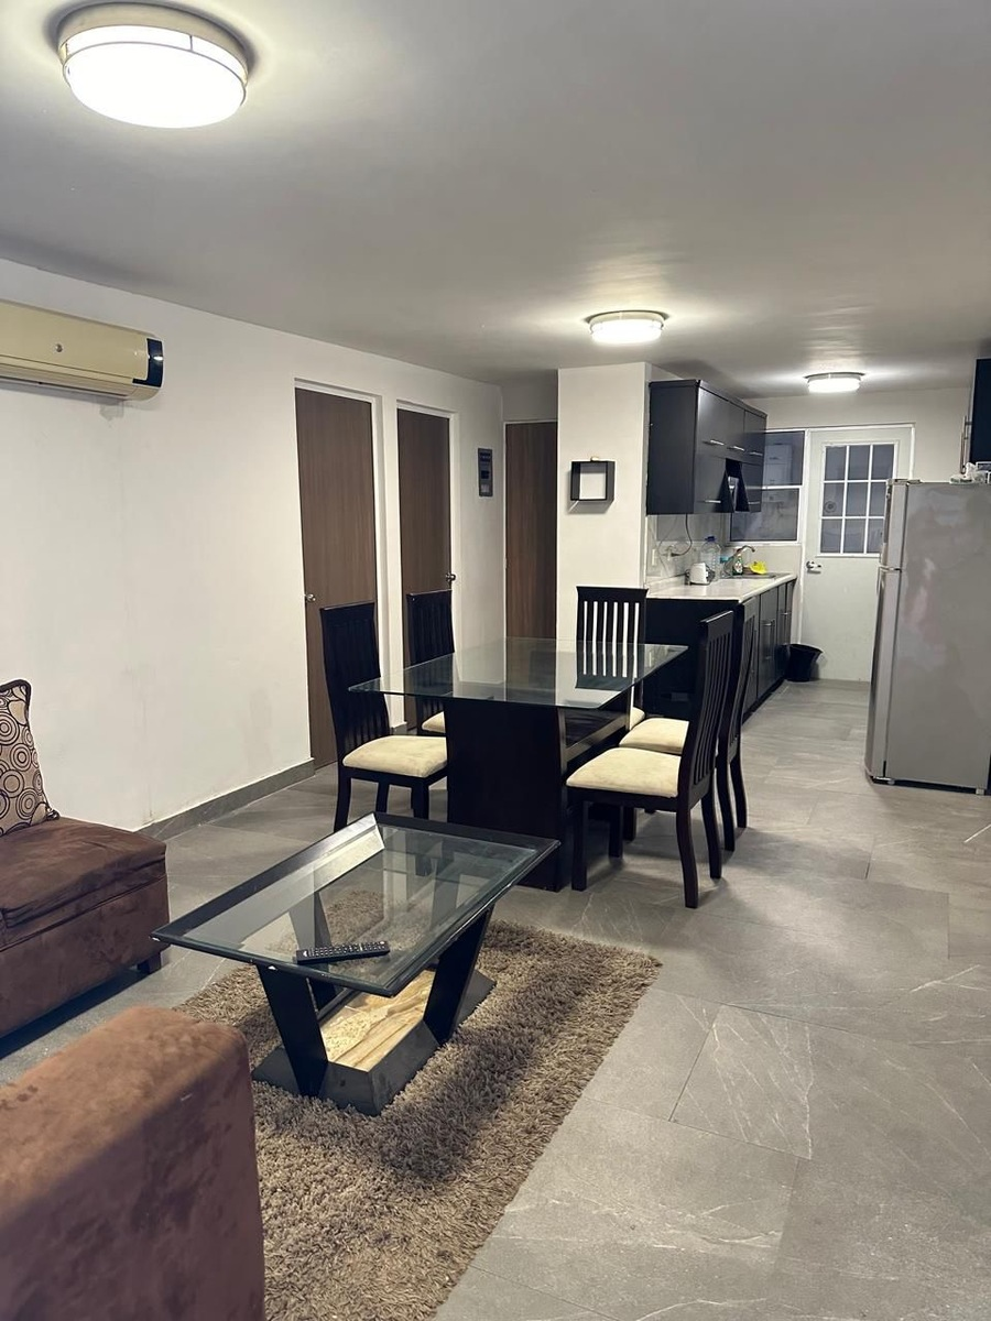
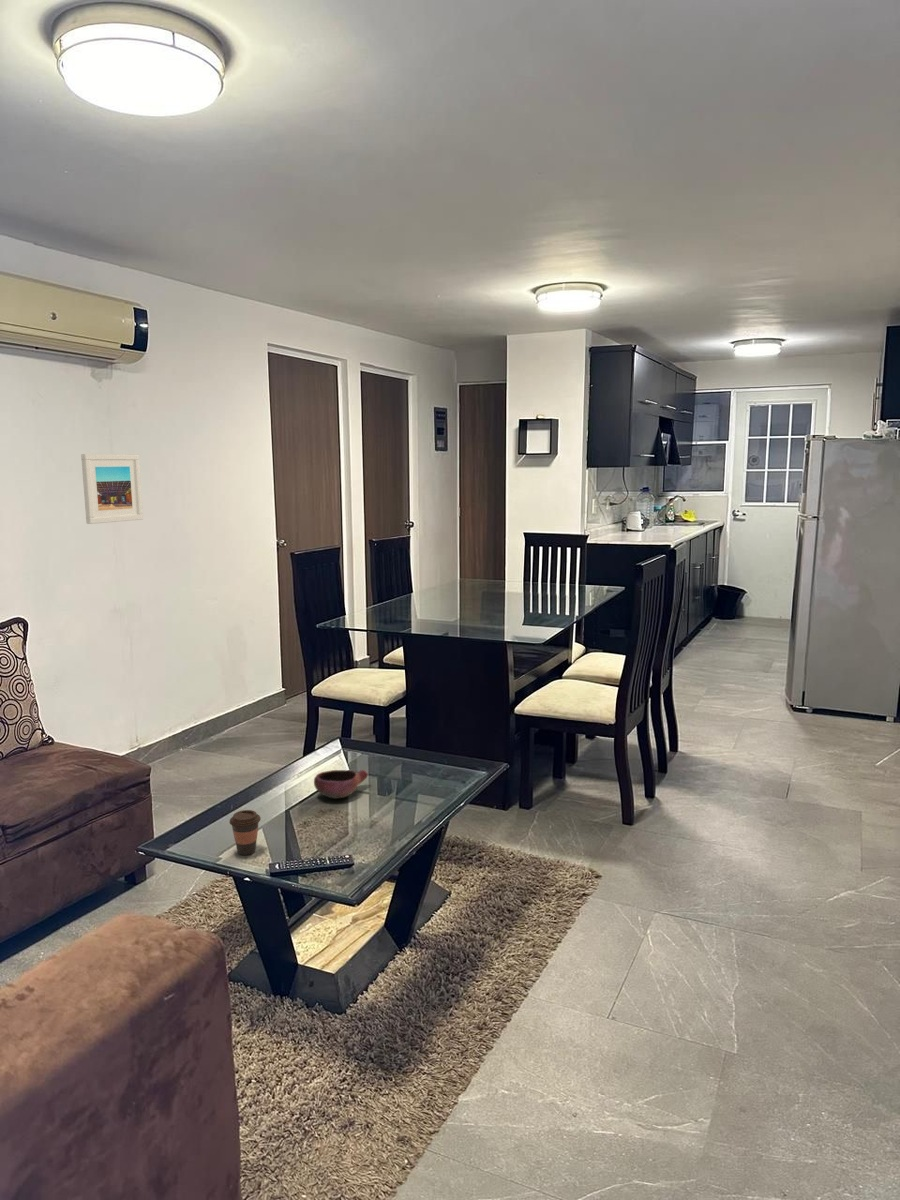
+ coffee cup (245, 833)
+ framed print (113, 488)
+ bowl (339, 782)
